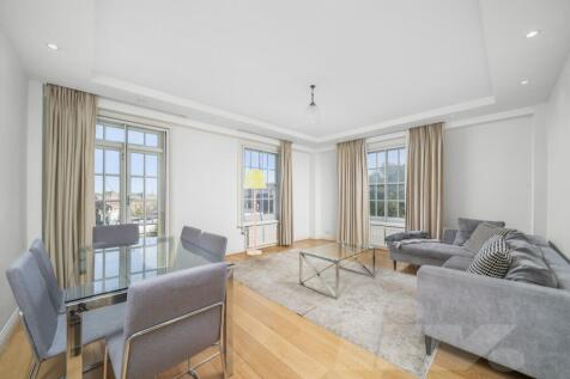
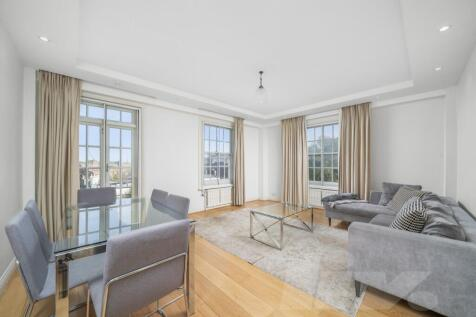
- lamp (254, 212)
